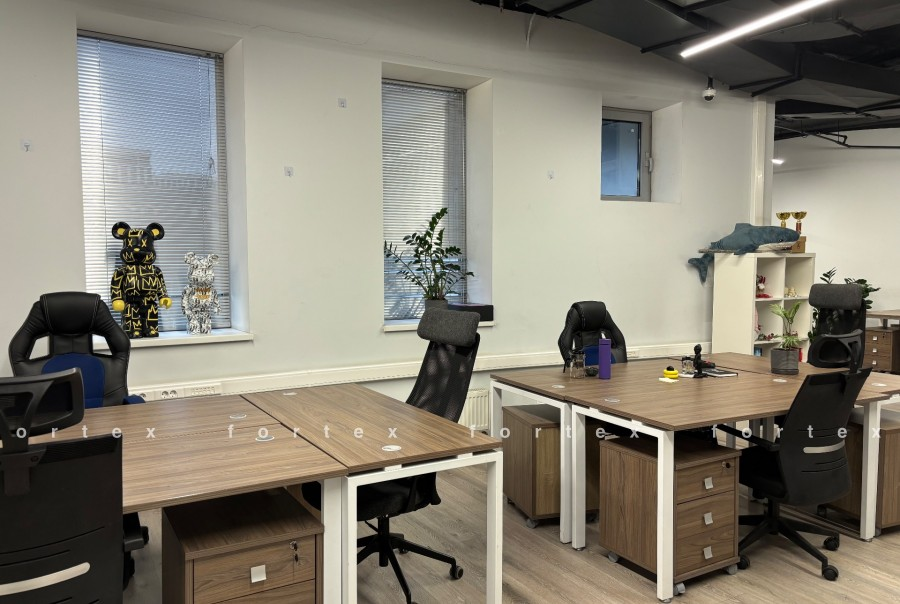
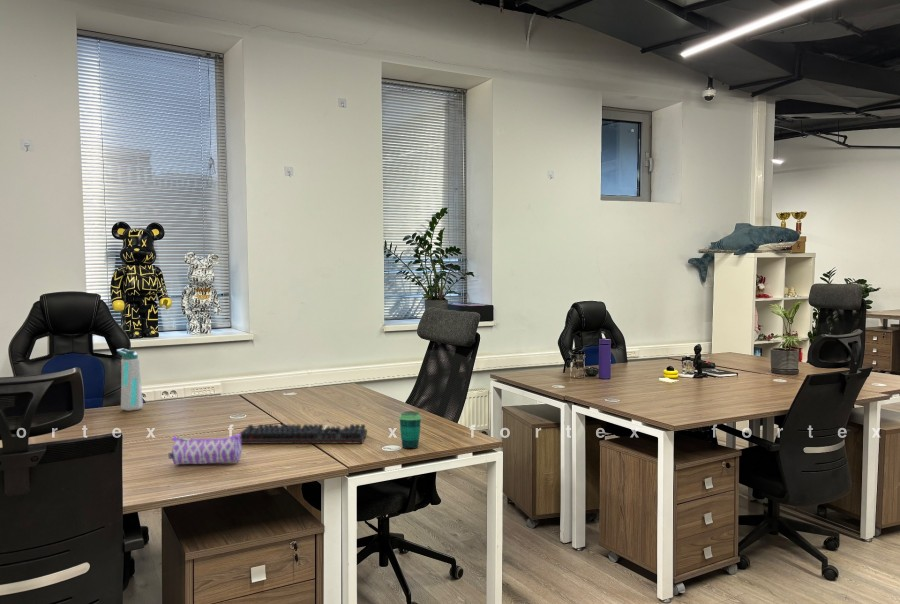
+ keyboard (303, 433)
+ cup (410, 429)
+ pencil case (207, 448)
+ water bottle (129, 379)
